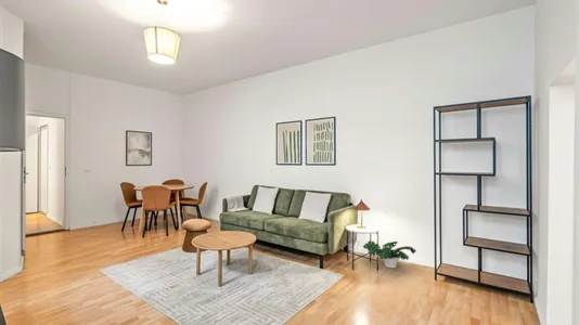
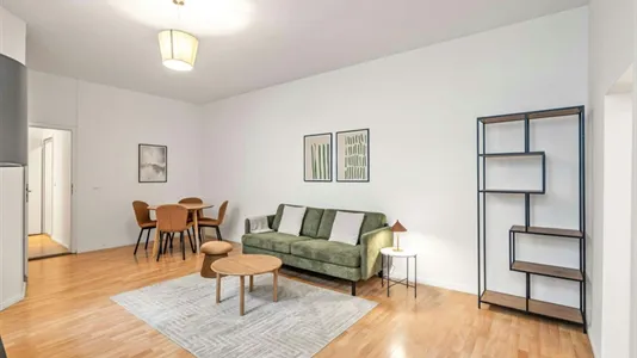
- potted plant (386, 255)
